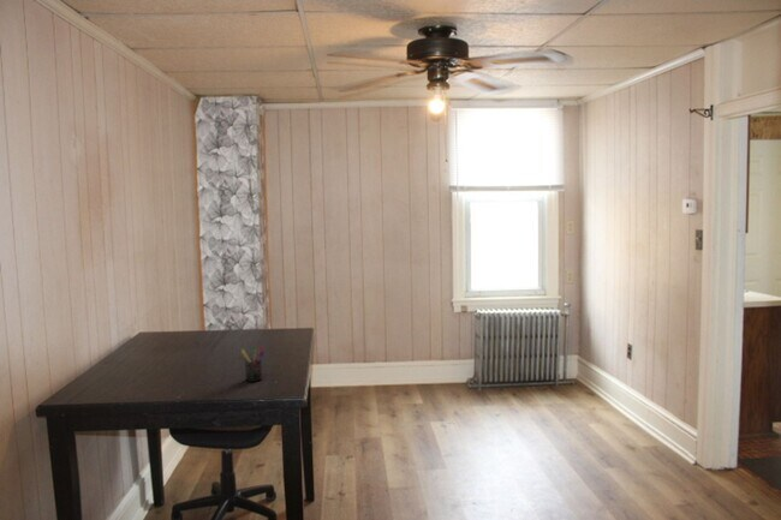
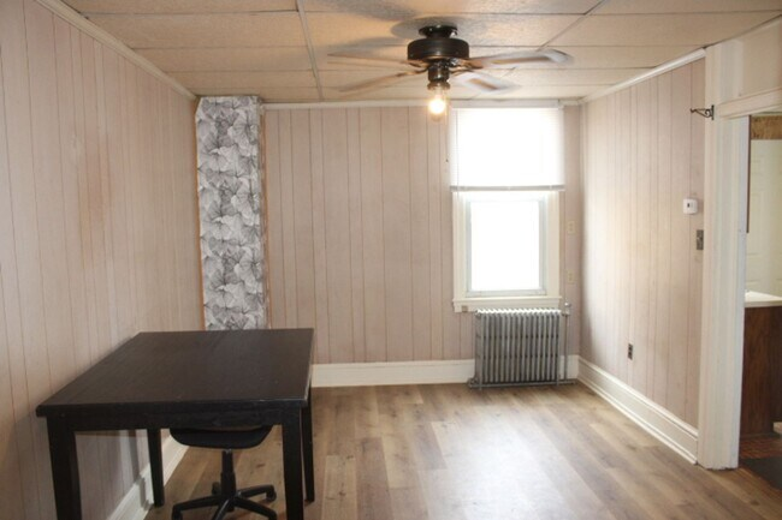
- pen holder (254, 361)
